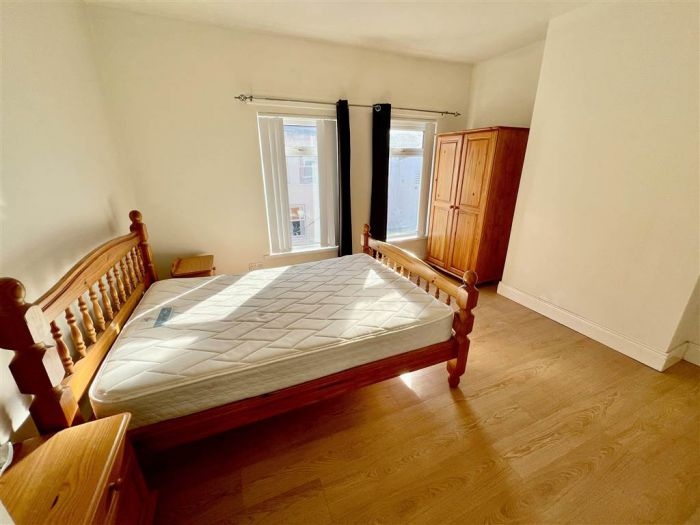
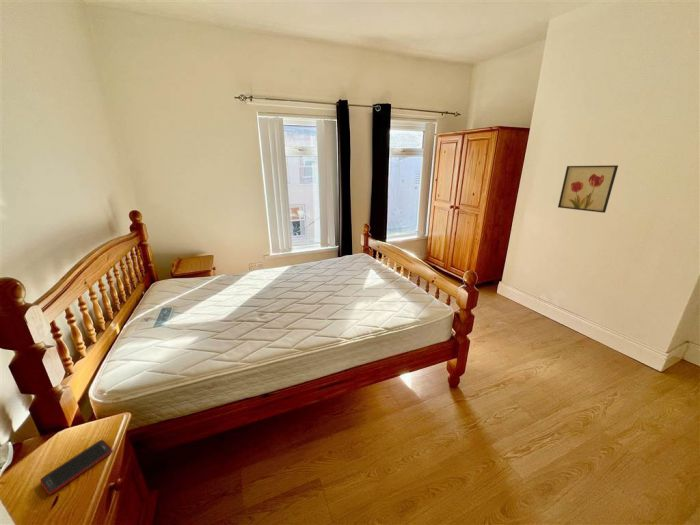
+ wall art (586, 188)
+ cell phone (78, 464)
